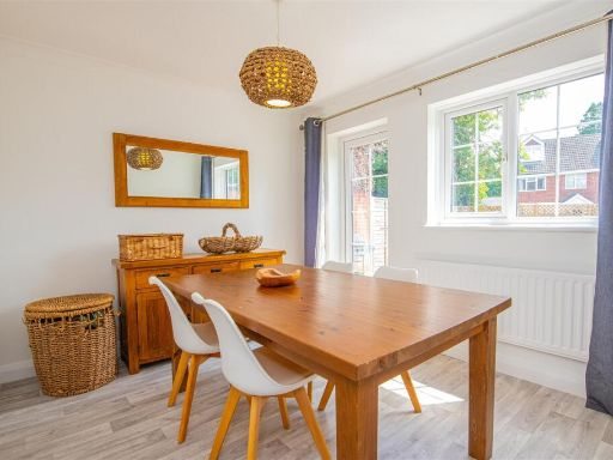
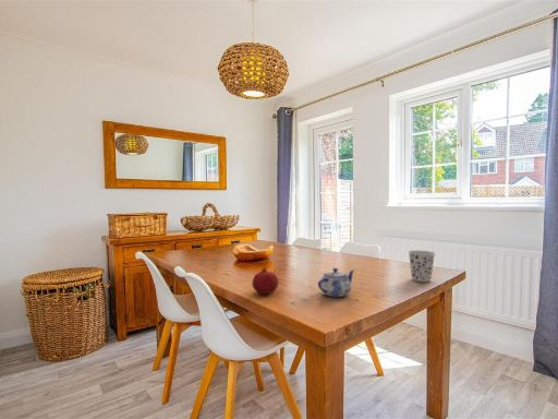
+ fruit (265, 279)
+ cup (421, 265)
+ teapot (337, 280)
